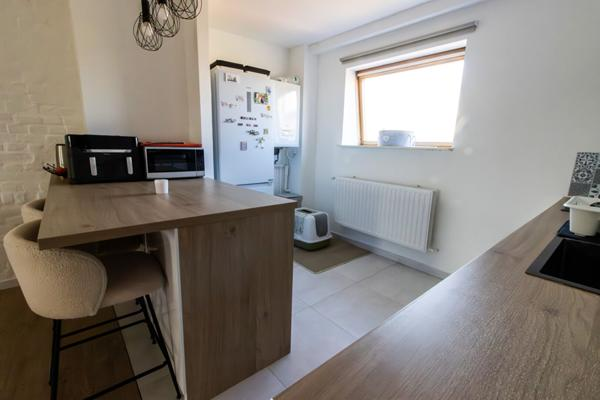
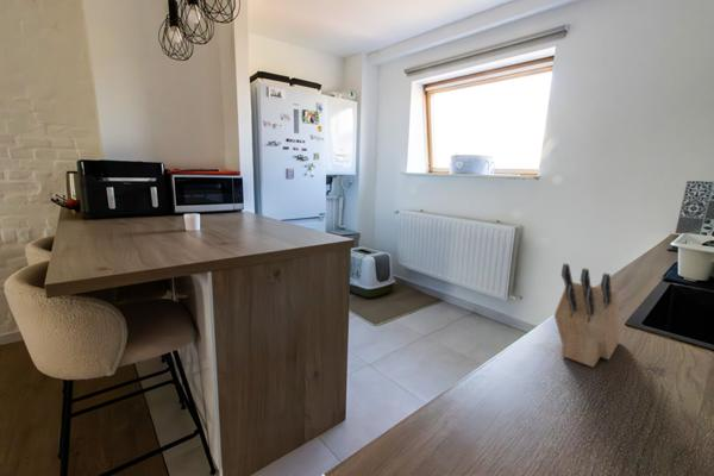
+ knife block (590, 306)
